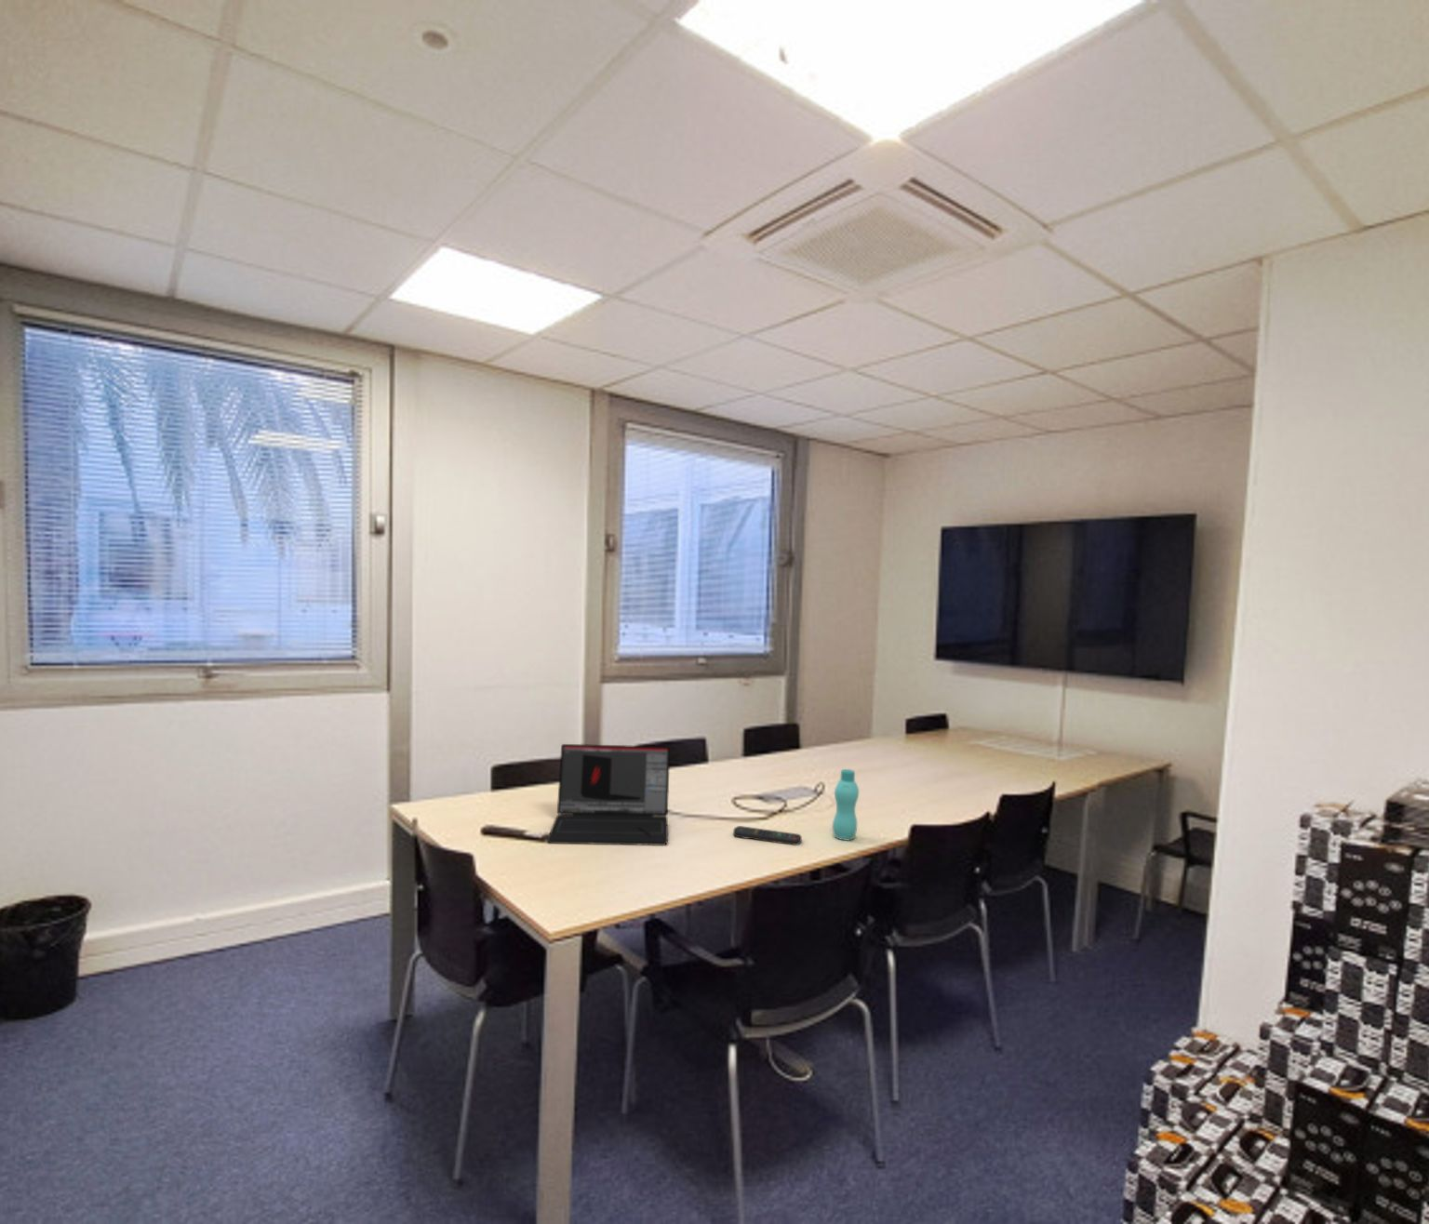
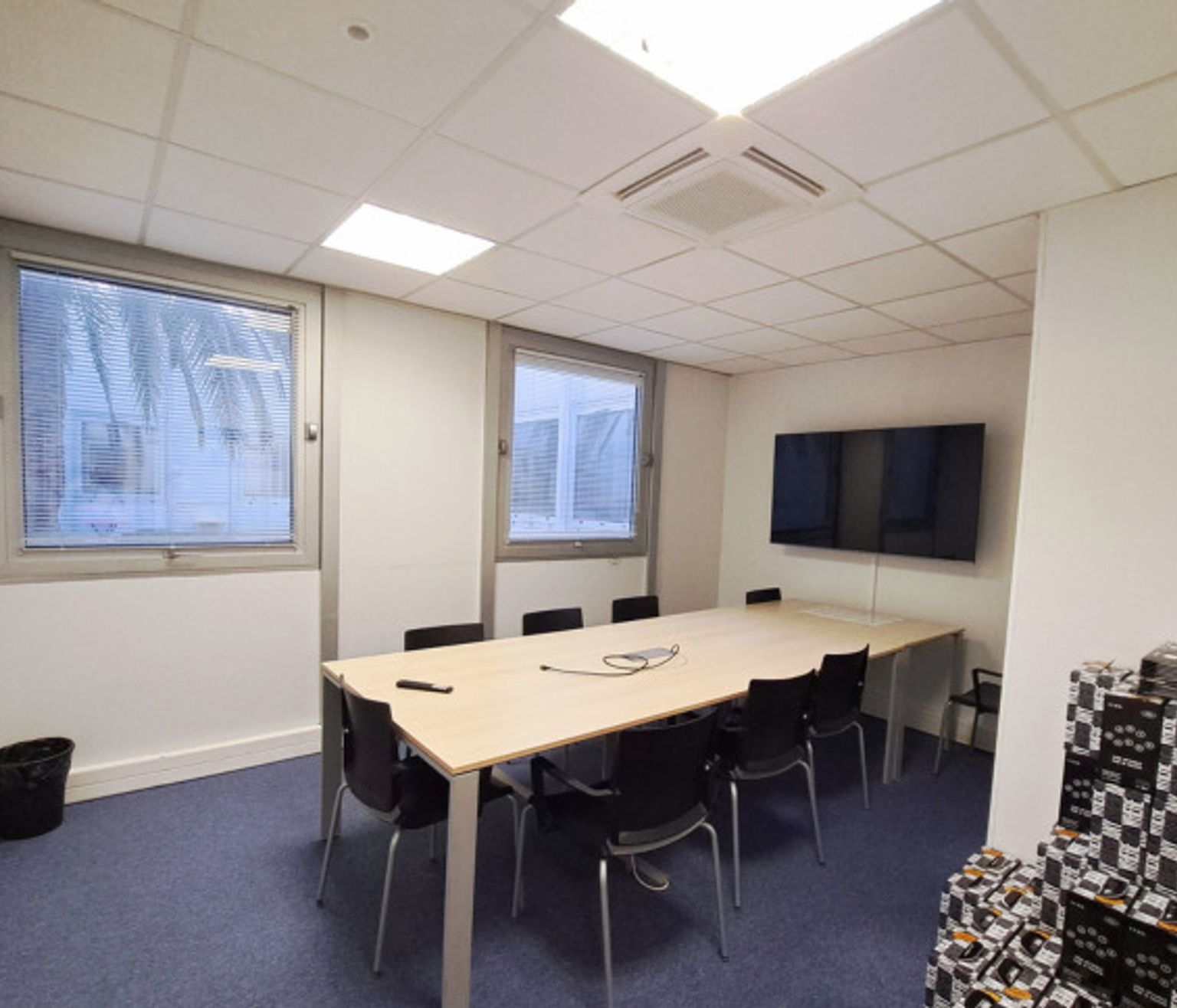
- laptop (611, 793)
- bottle (846, 804)
- remote control (766, 834)
